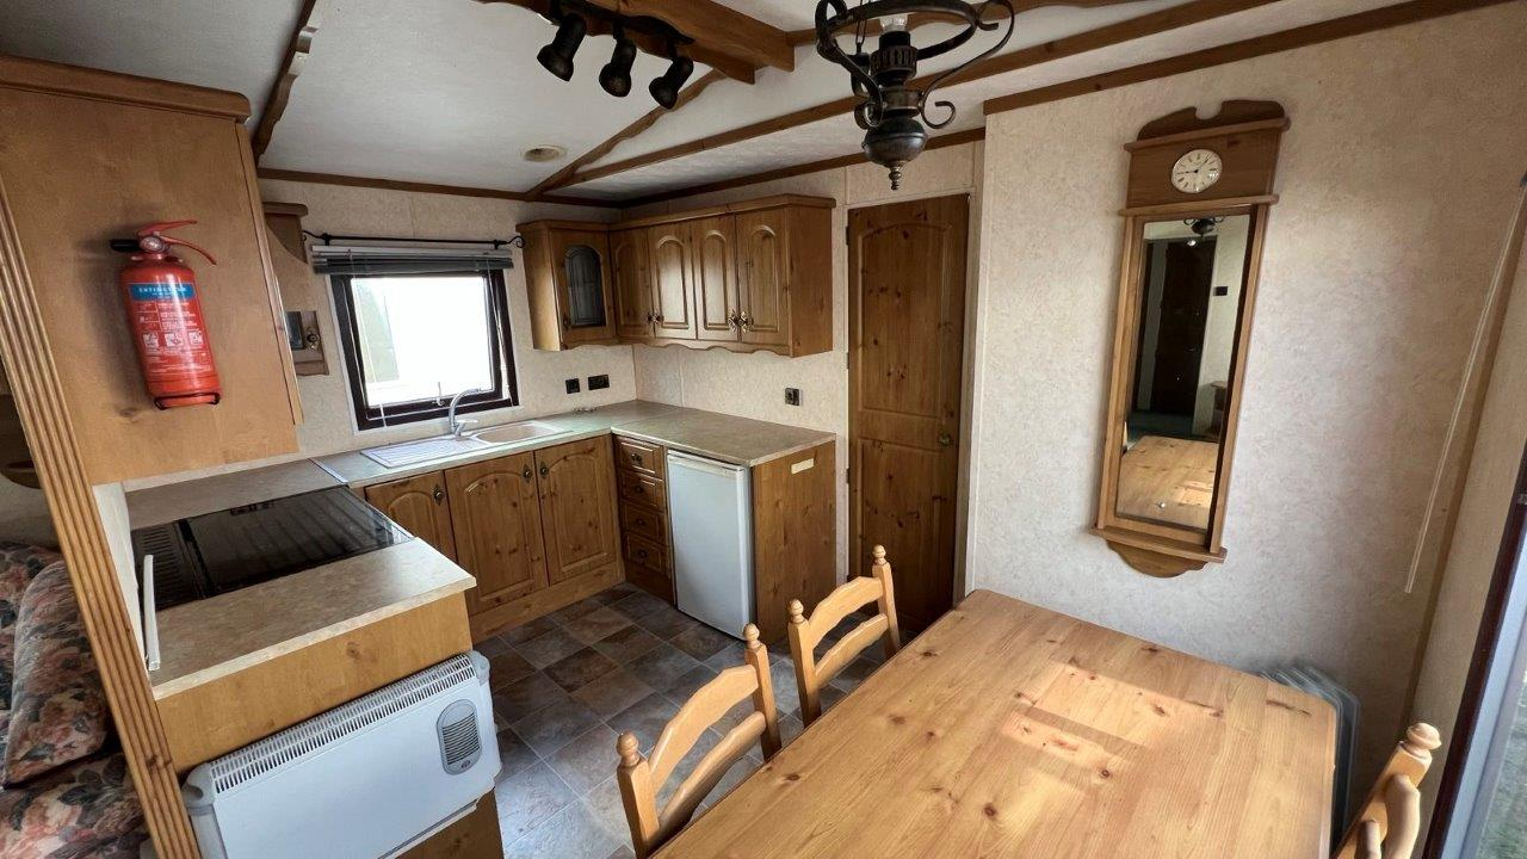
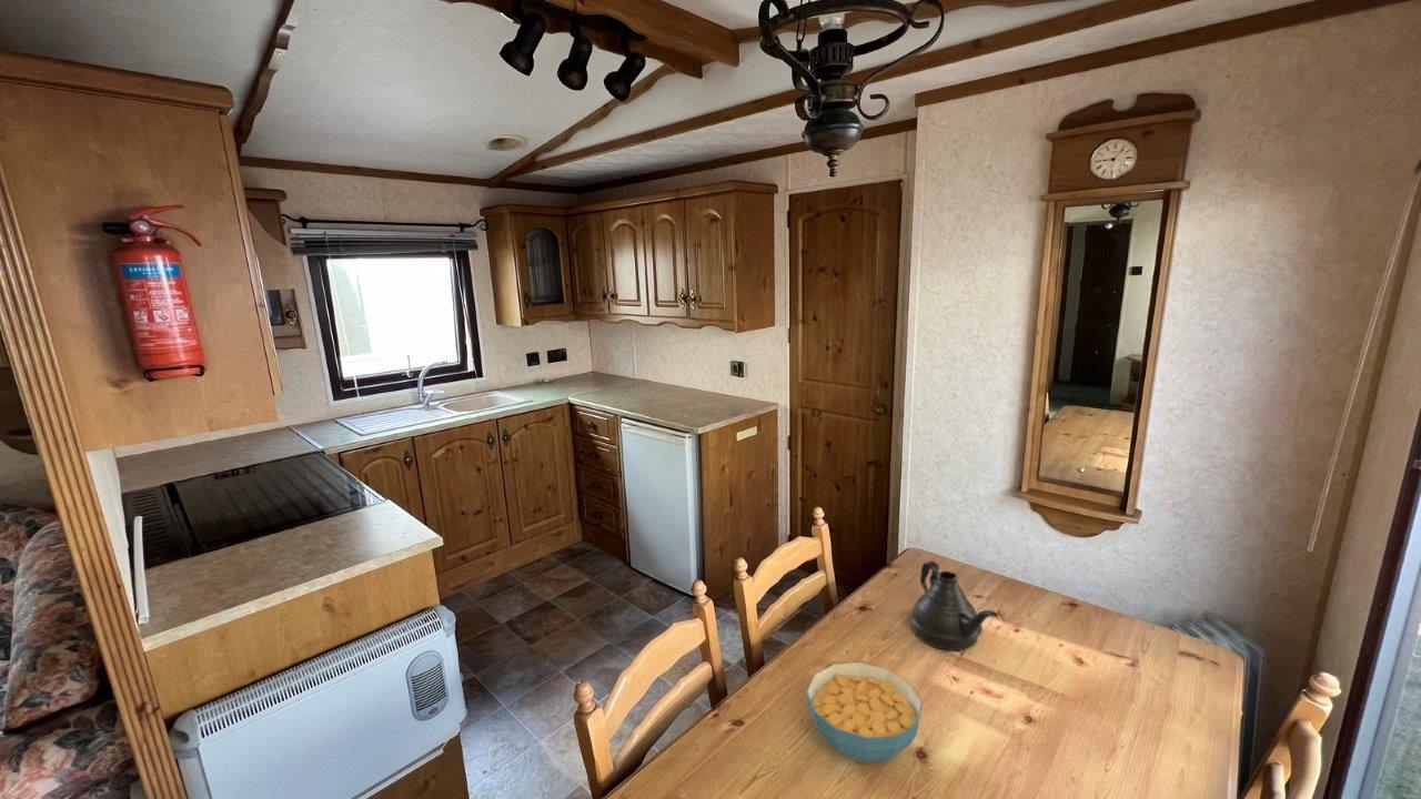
+ cereal bowl (863, 720)
+ teapot (954, 610)
